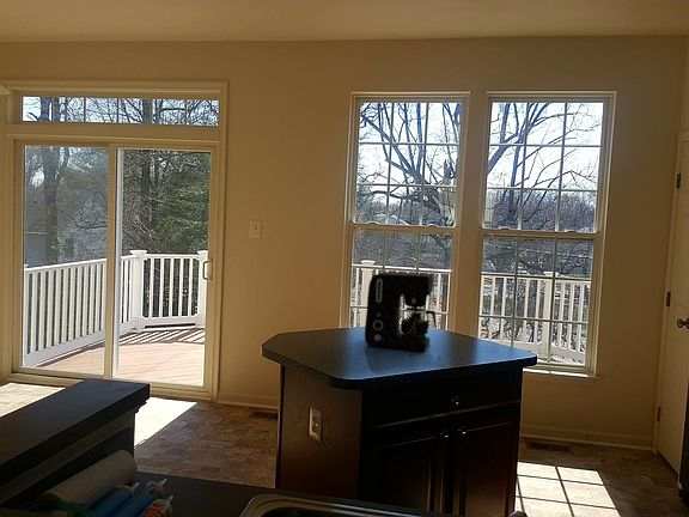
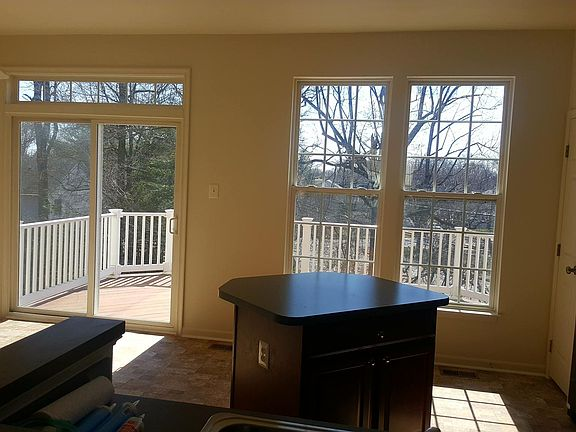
- coffee maker (404, 309)
